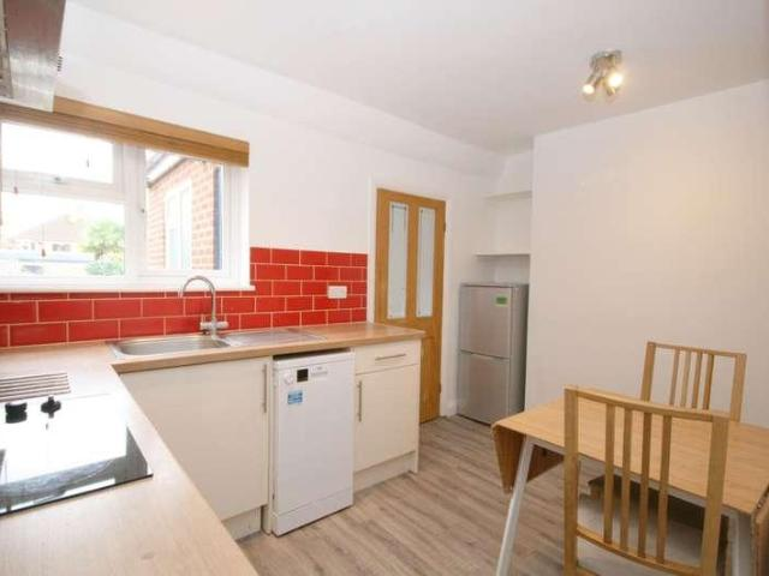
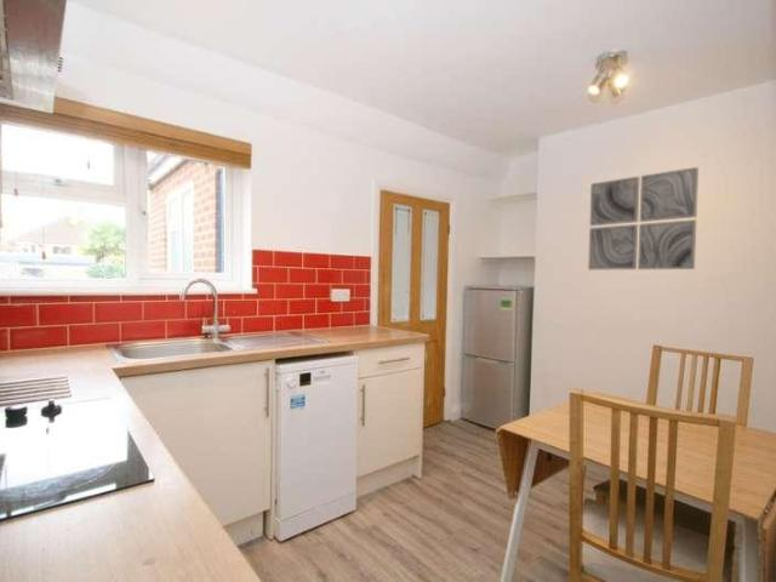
+ wall art (639, 224)
